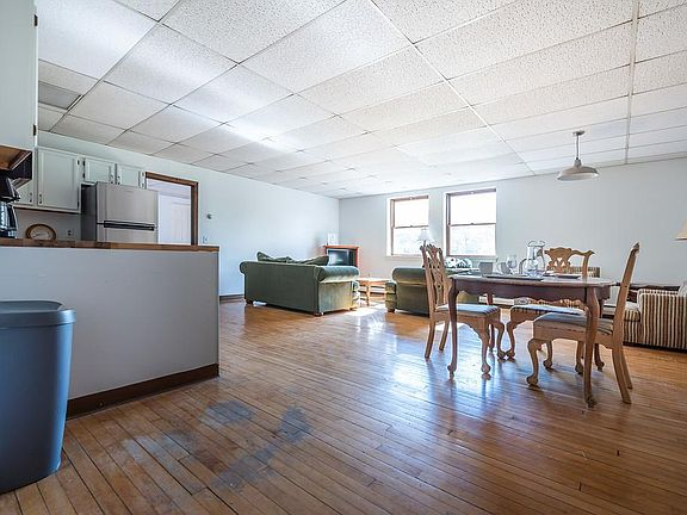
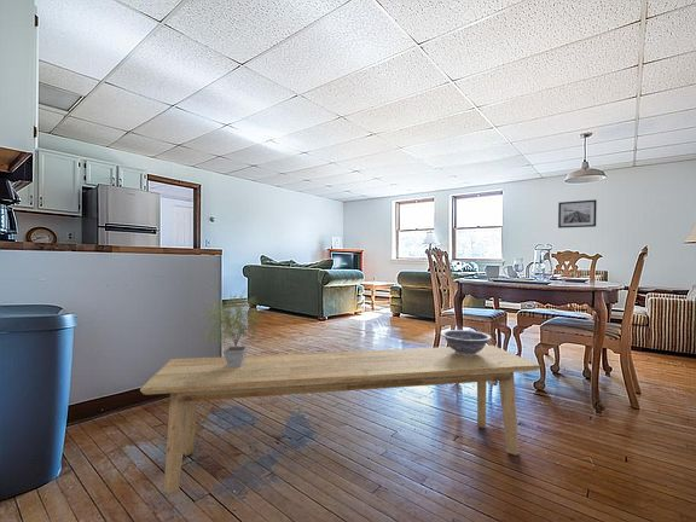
+ potted plant (232, 325)
+ wall art (576, 214)
+ bench (352, 389)
+ decorative bowl (465, 343)
